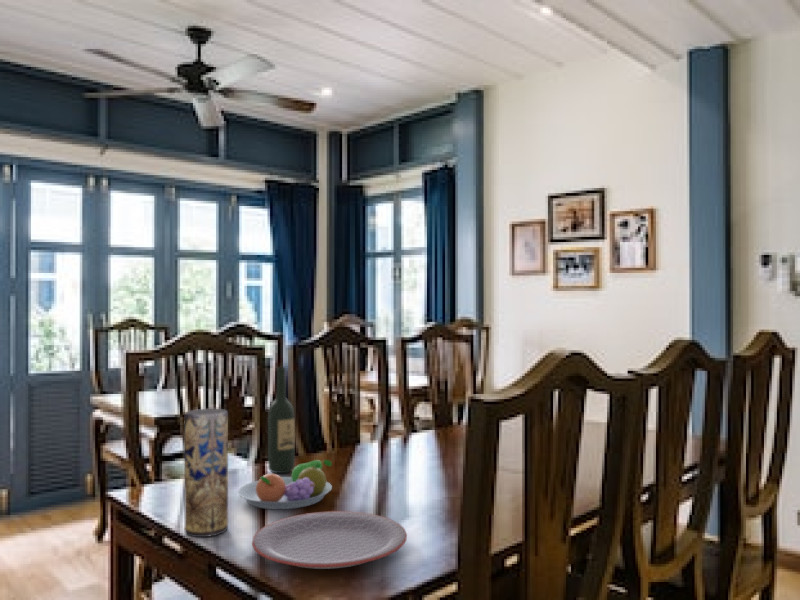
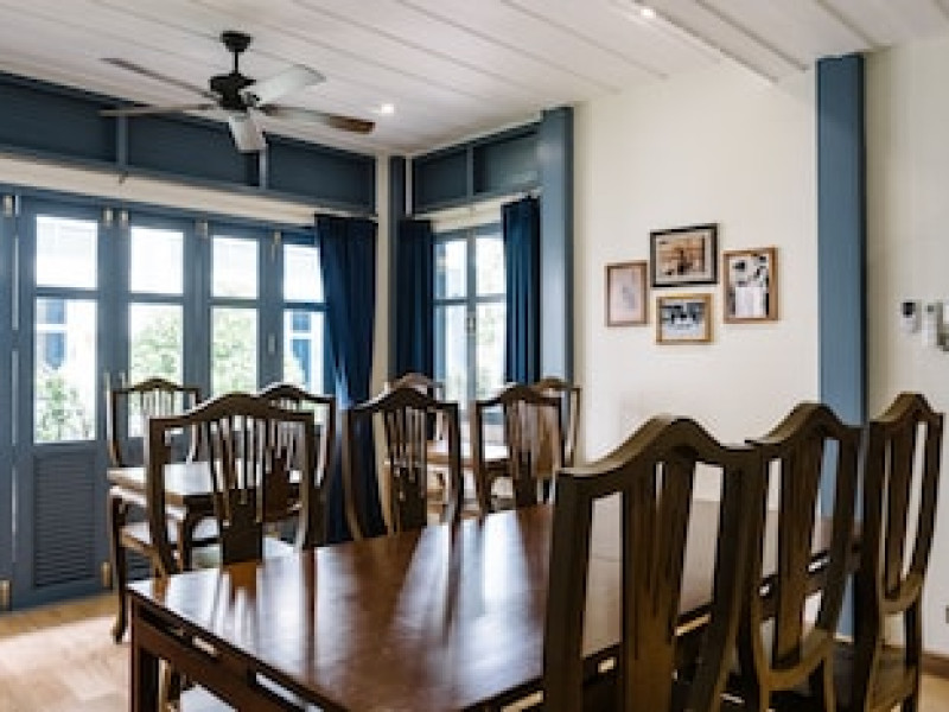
- plate (330, 541)
- wine bottle (281, 419)
- fruit bowl (289, 479)
- vase (206, 470)
